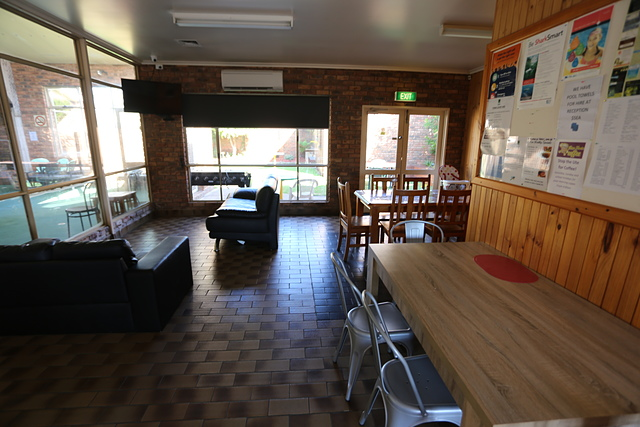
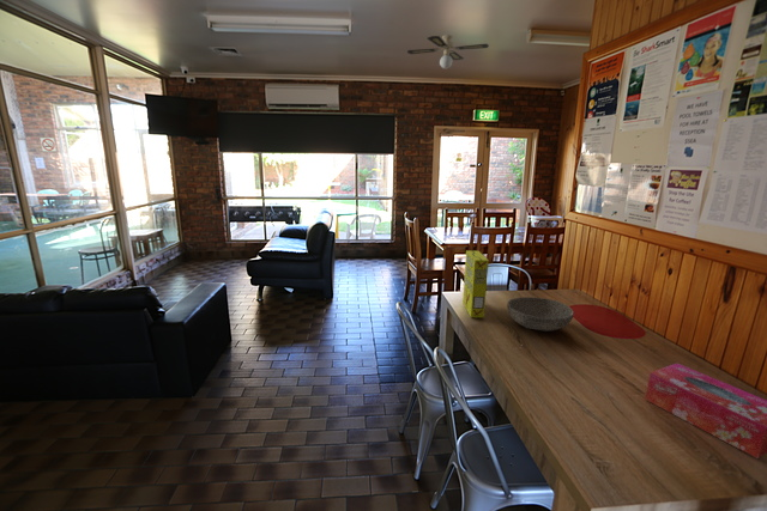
+ tissue box (712, 404)
+ bowl (538, 316)
+ ceiling fan (446, 53)
+ cereal box (475, 282)
